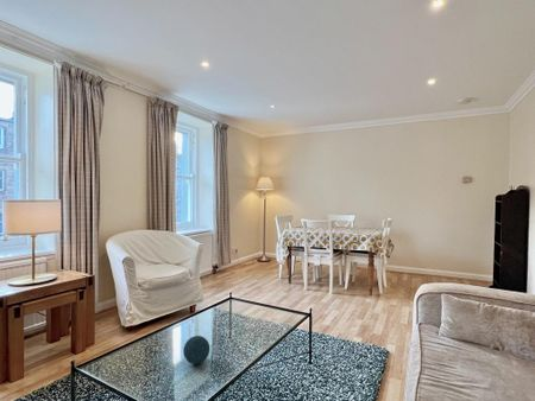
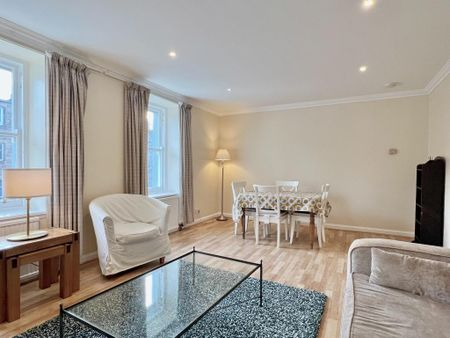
- decorative orb (196, 349)
